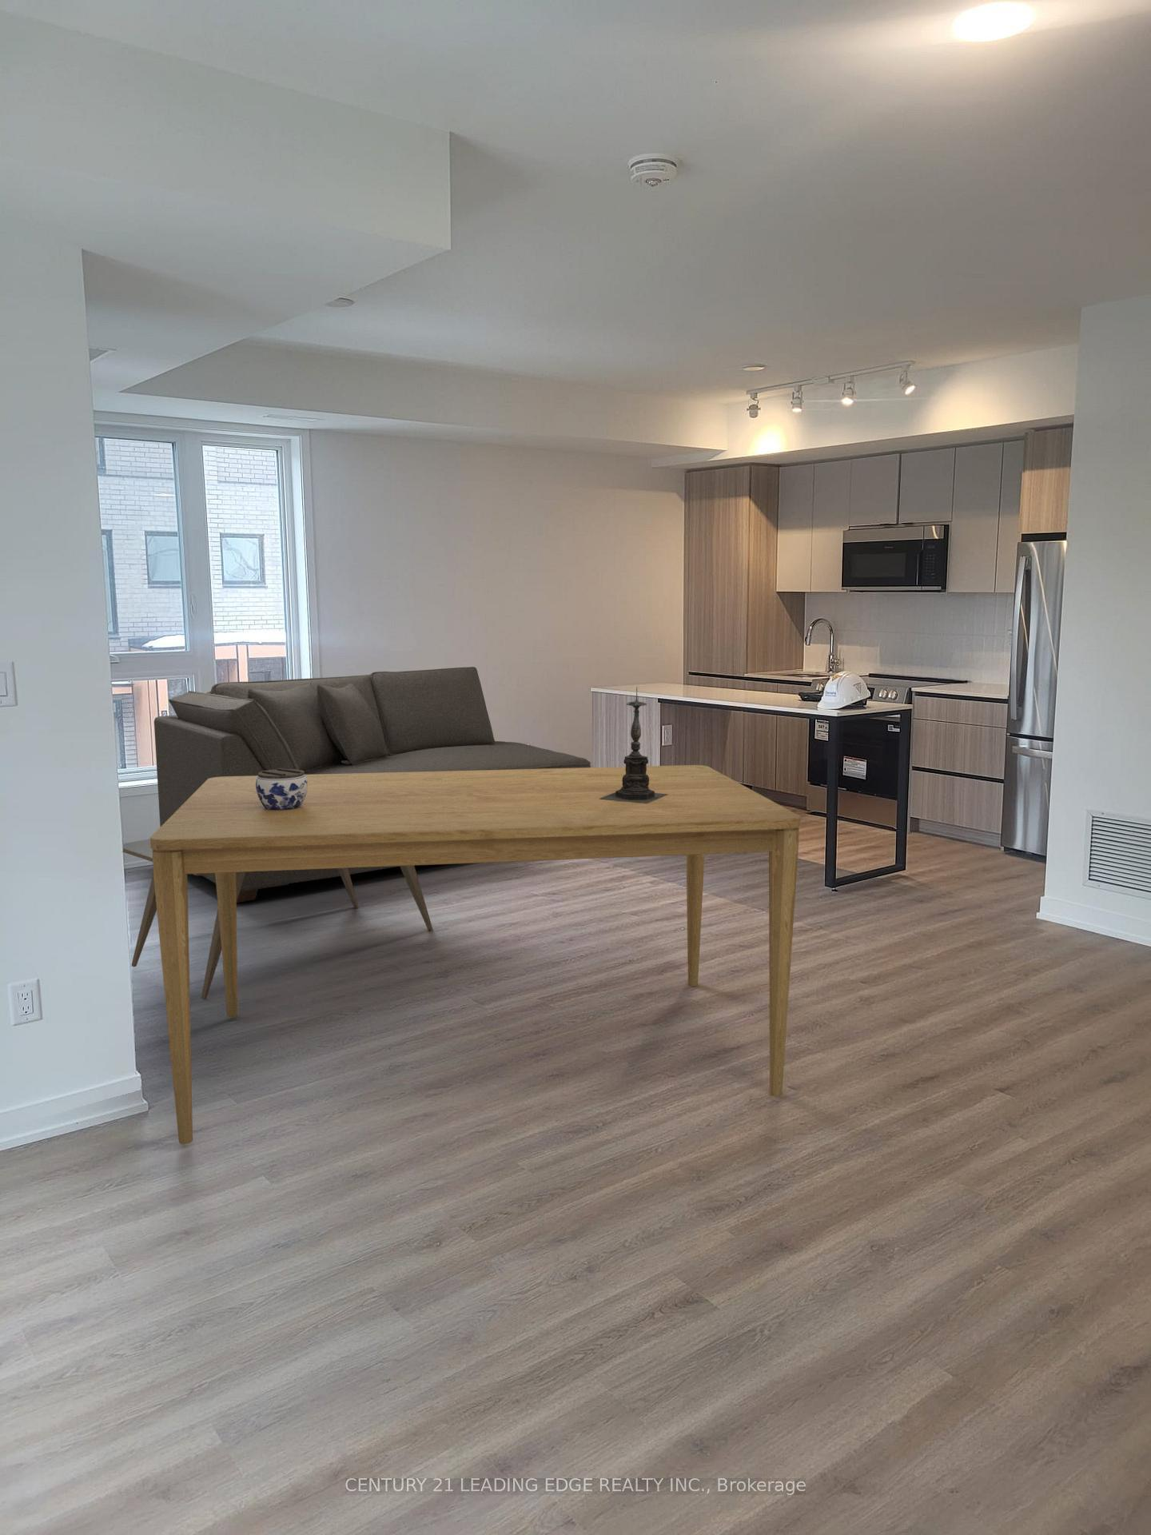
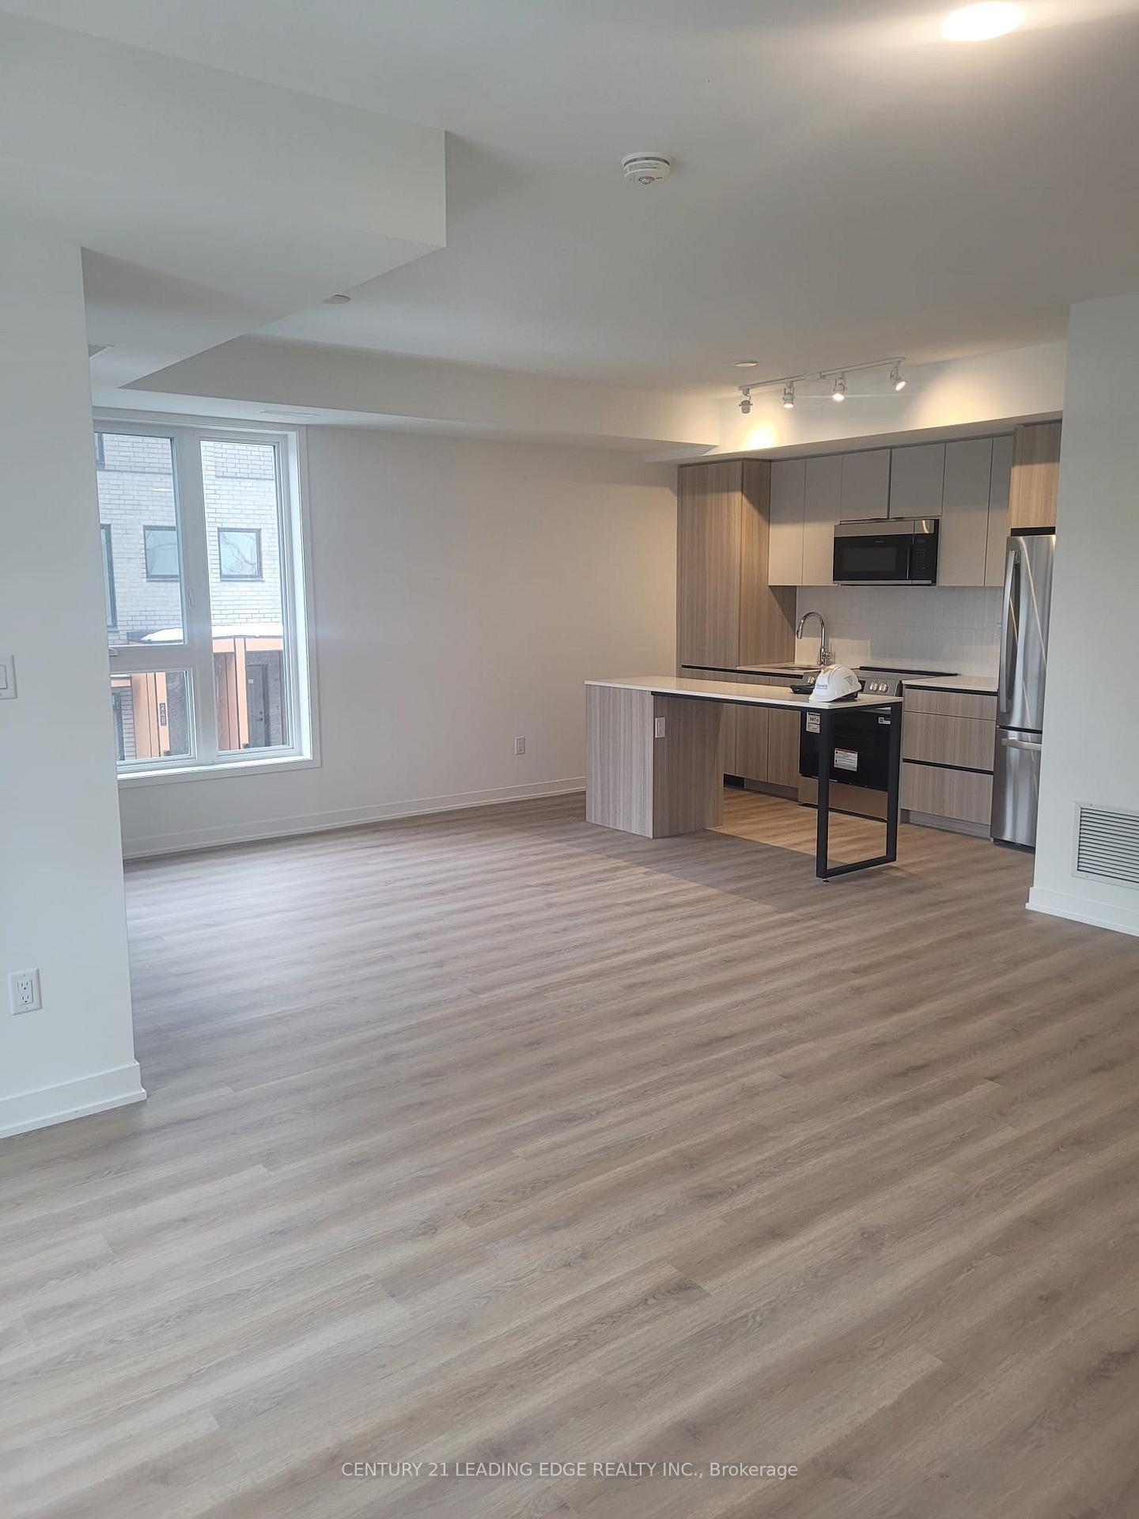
- sofa (384, 766)
- side table (244, 876)
- jar (282, 788)
- dining table (473, 863)
- candle holder (635, 741)
